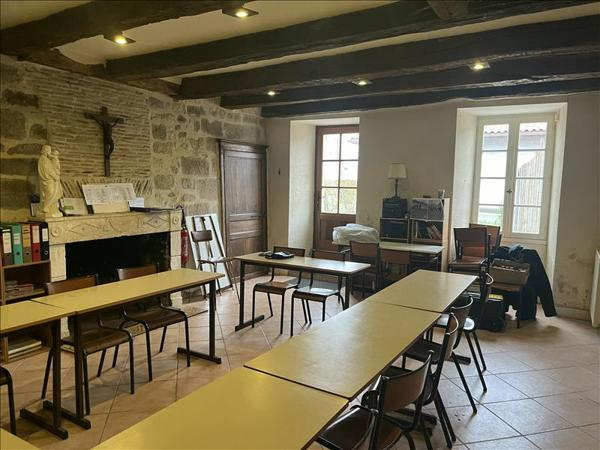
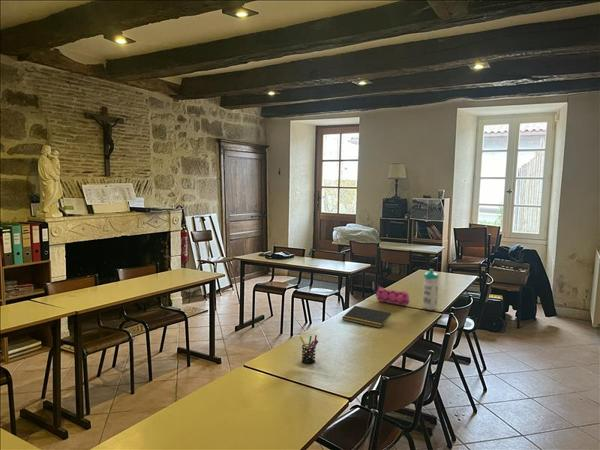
+ pen holder (309, 347)
+ water bottle (430, 288)
+ notepad (366, 316)
+ pencil case (392, 295)
